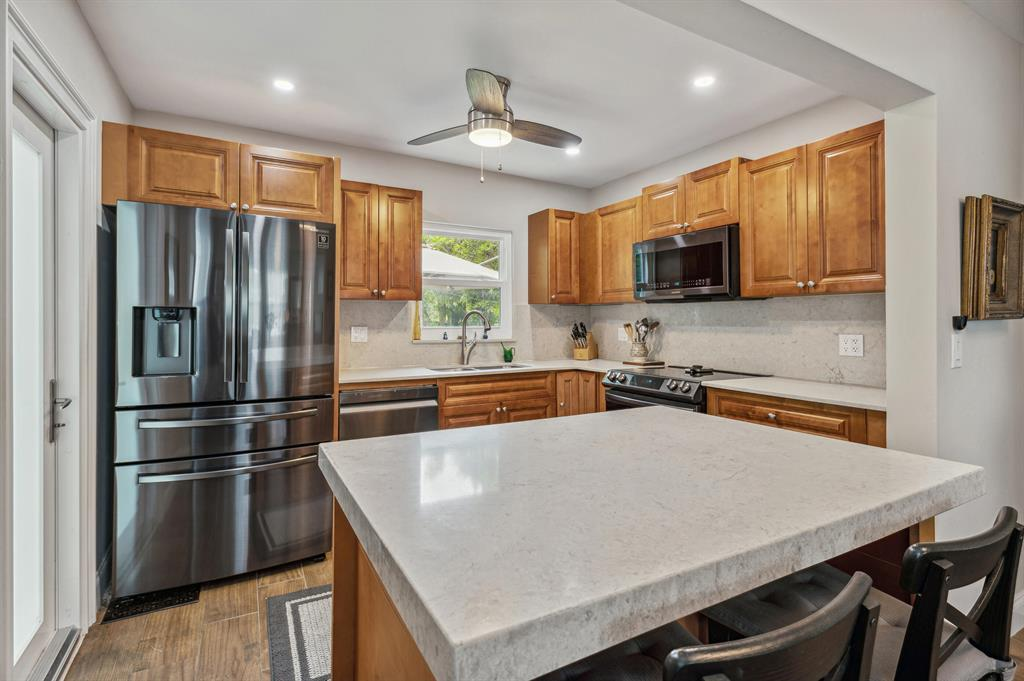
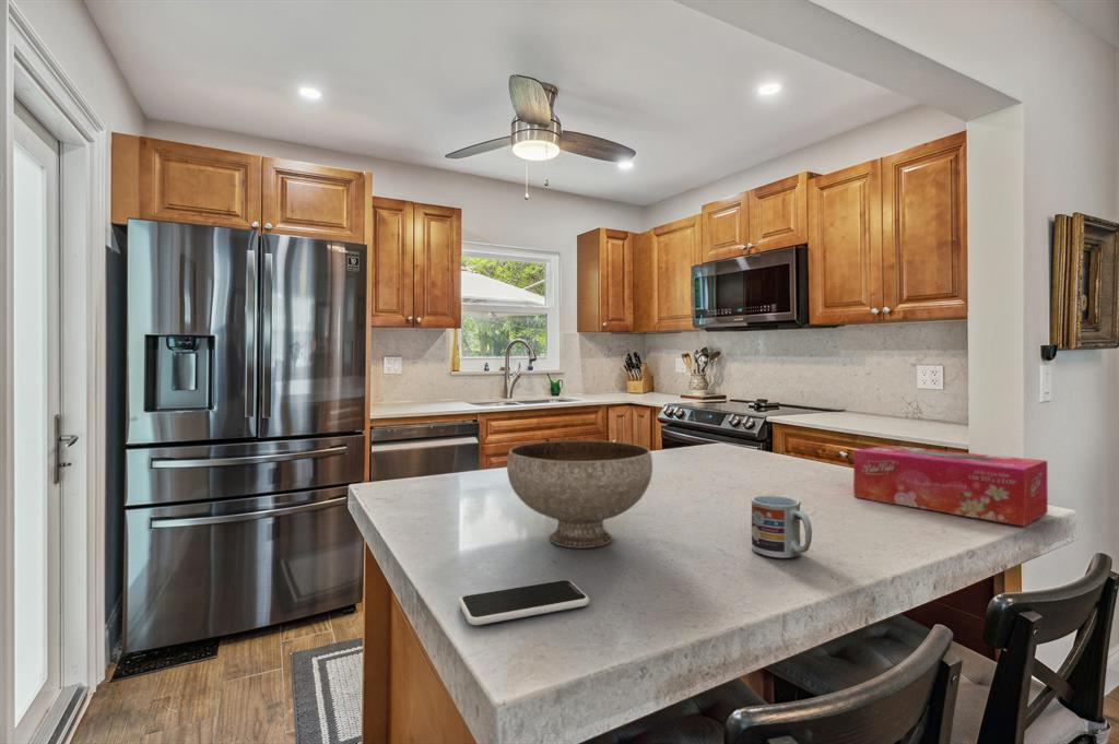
+ cup (782, 527)
+ bowl (579, 493)
+ smartphone (523, 600)
+ tissue box (944, 480)
